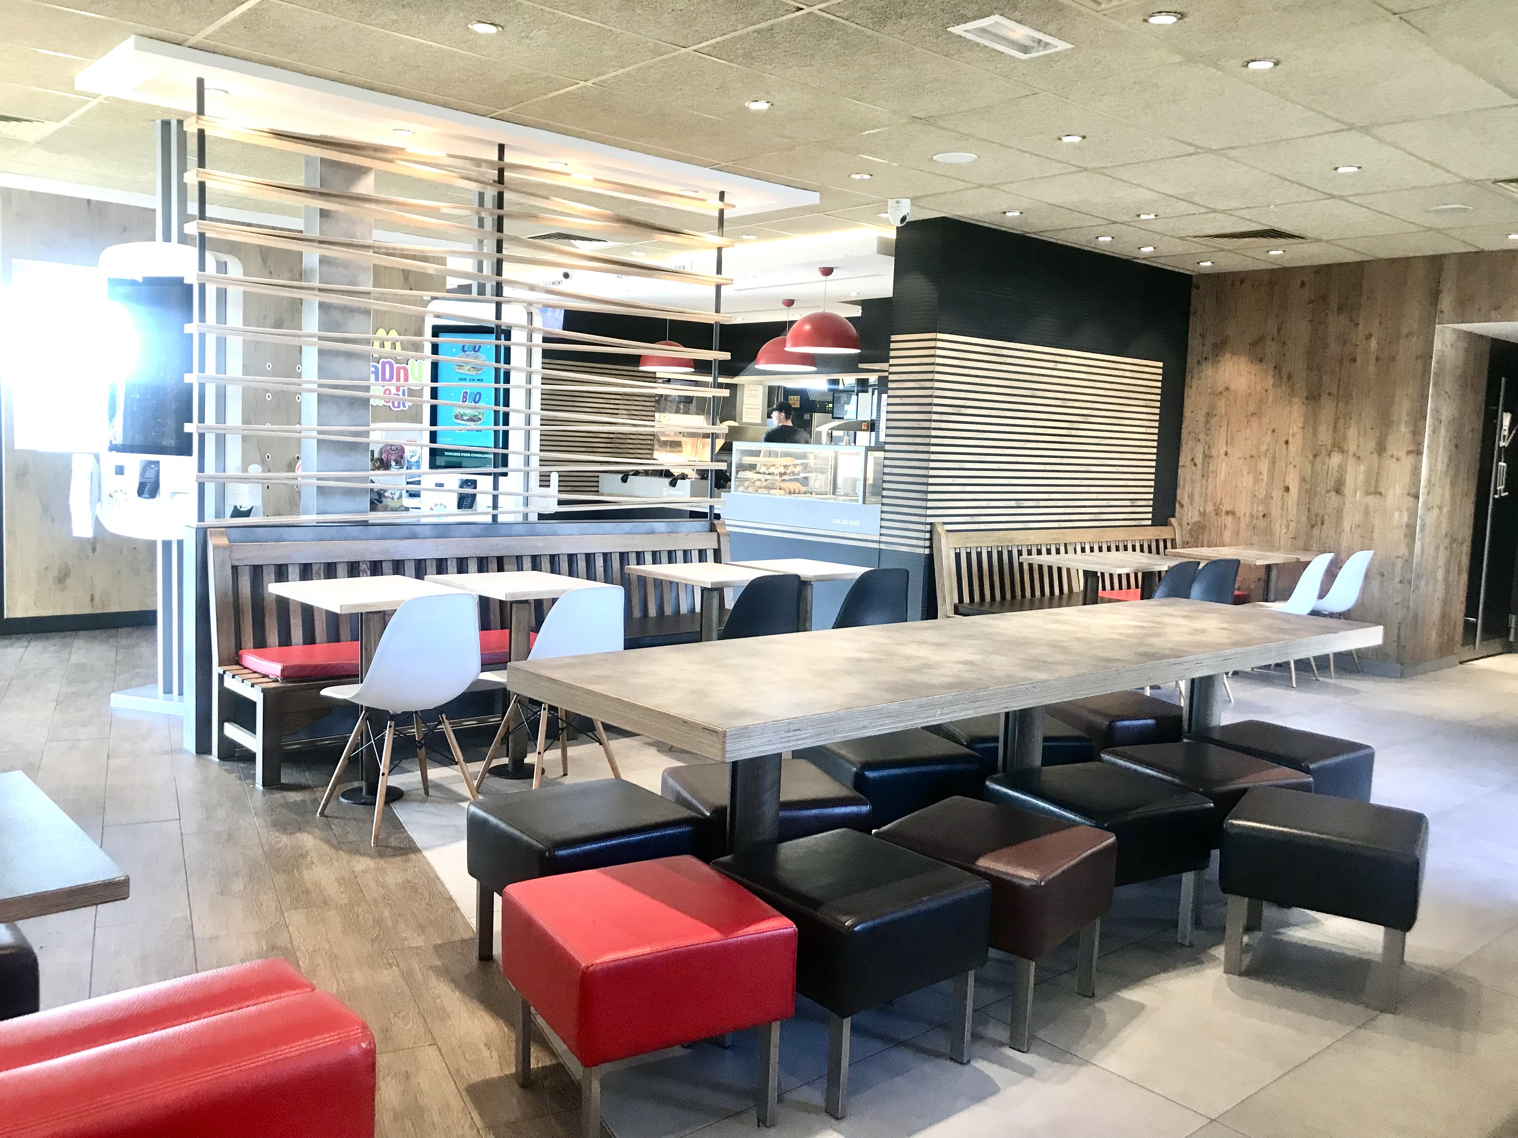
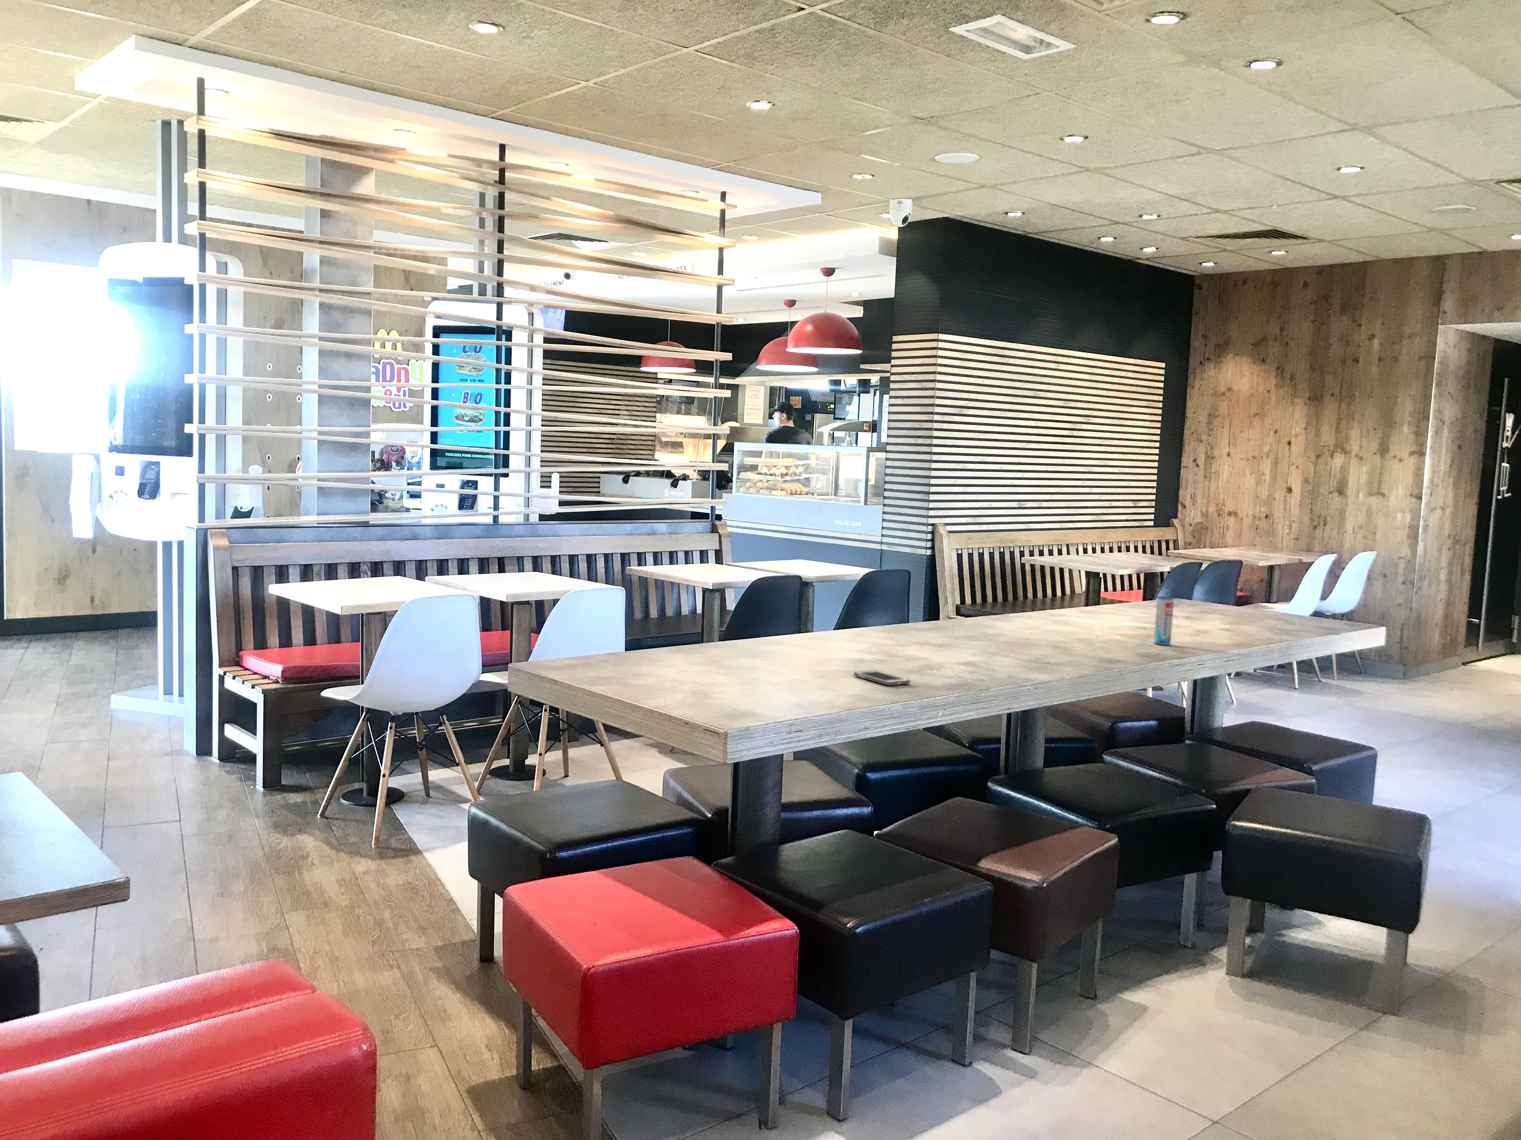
+ cell phone (881, 678)
+ beverage can (1164, 620)
